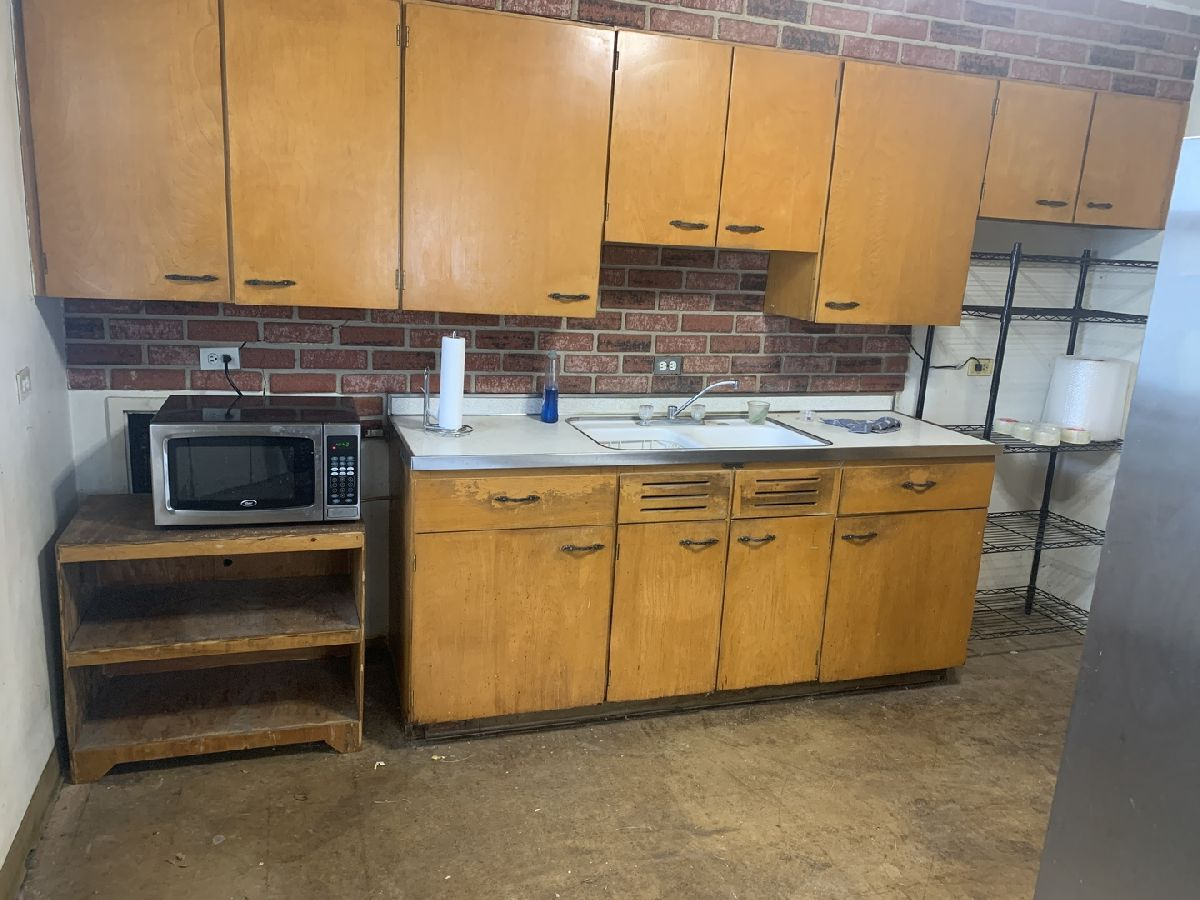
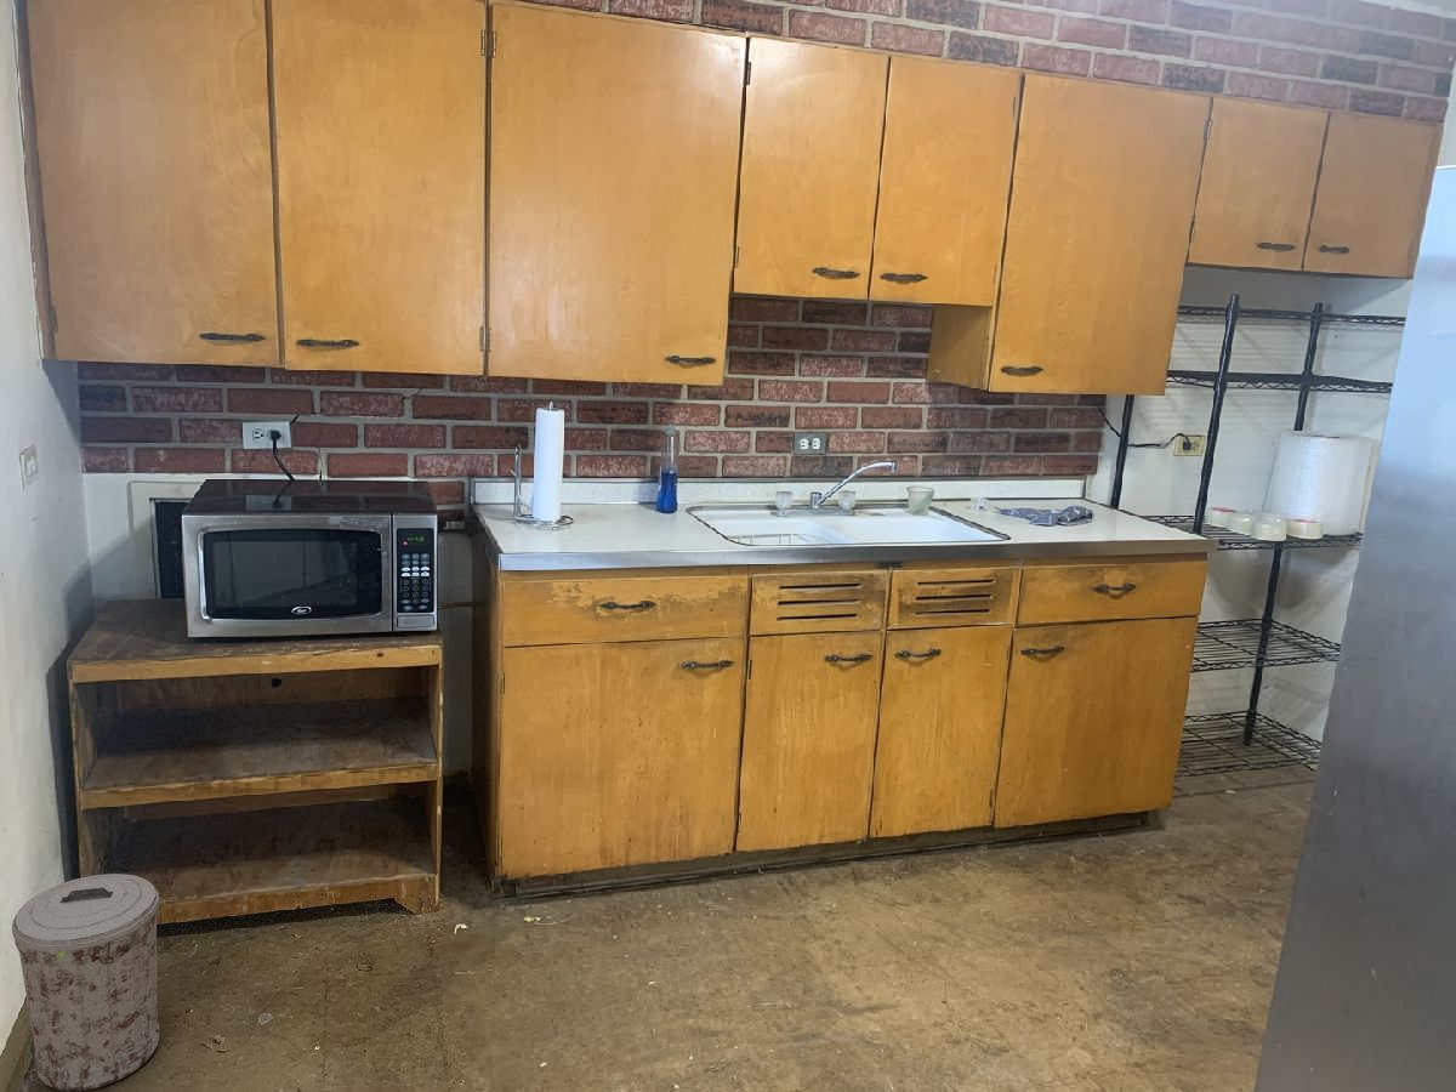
+ trash can (92, 974)
